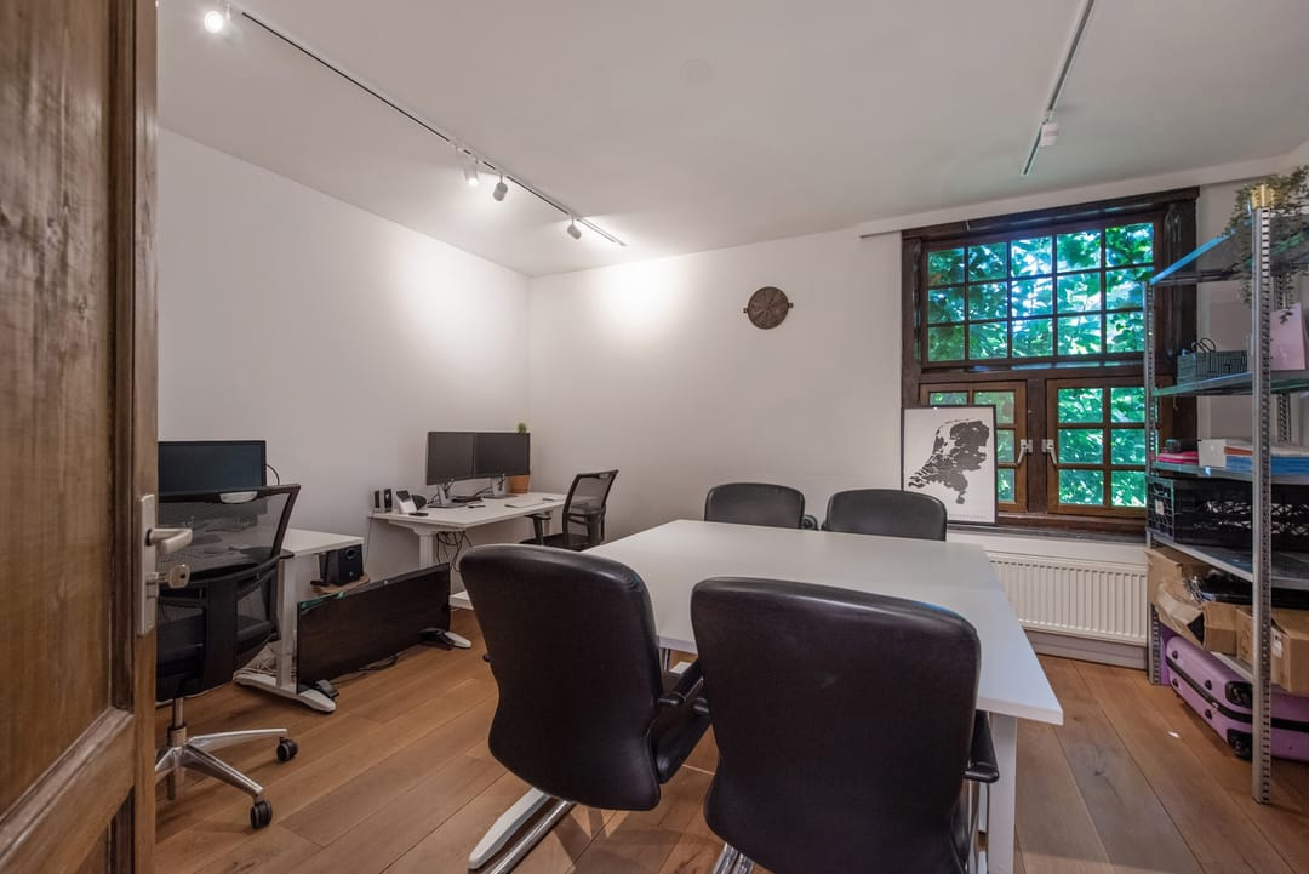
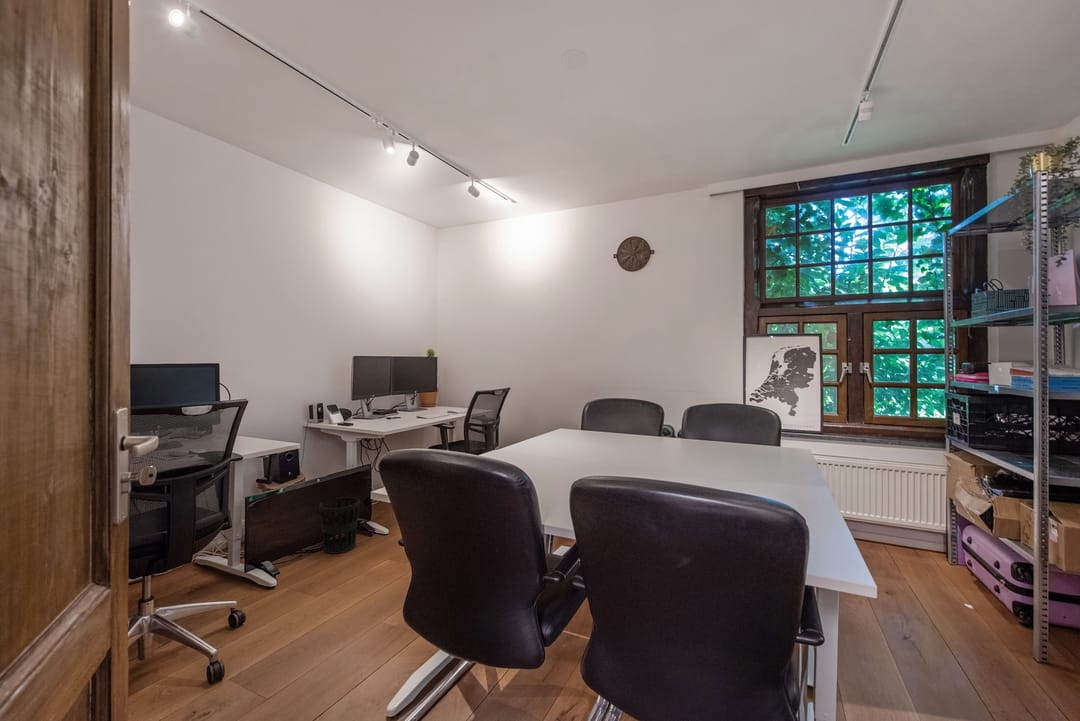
+ wastebasket (339, 524)
